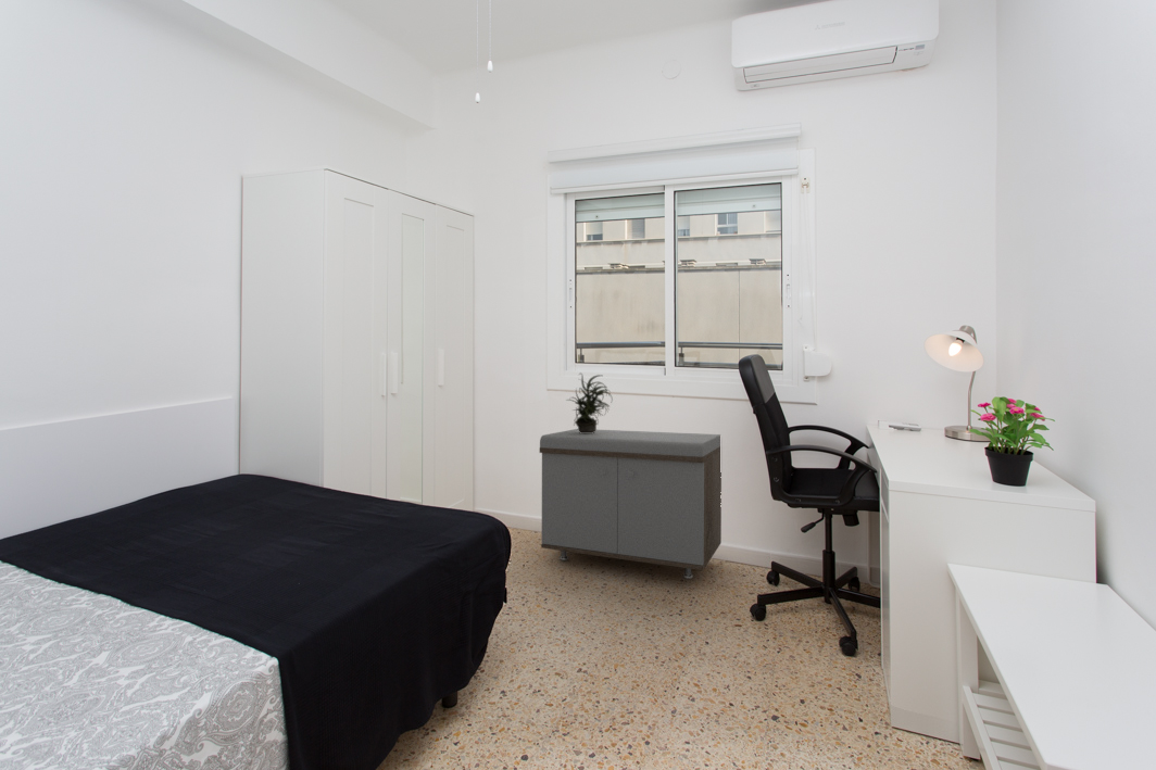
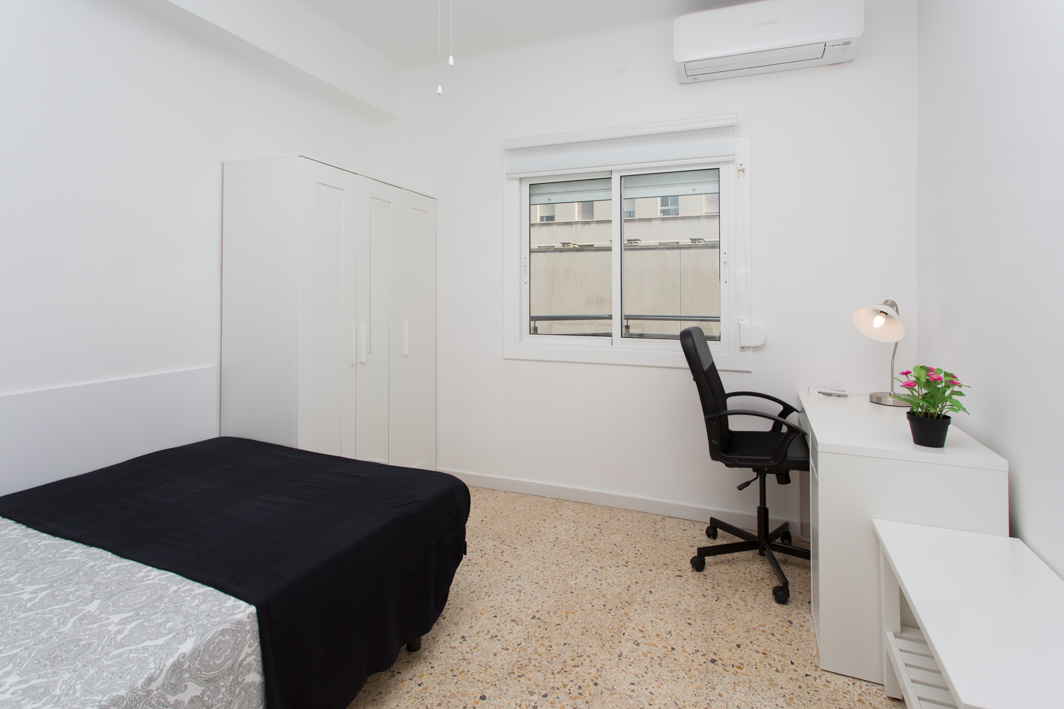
- potted plant (591, 402)
- storage bench (631, 496)
